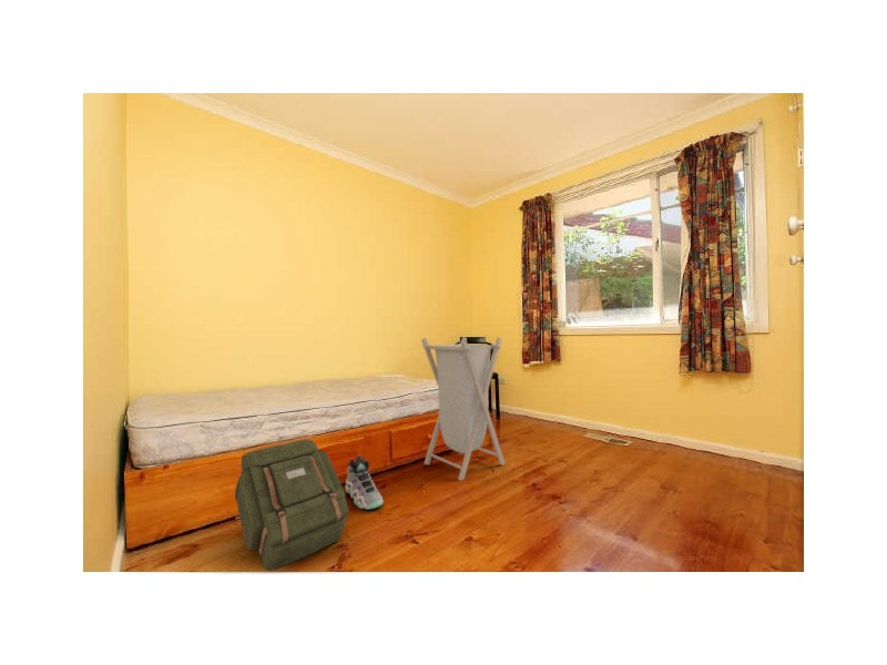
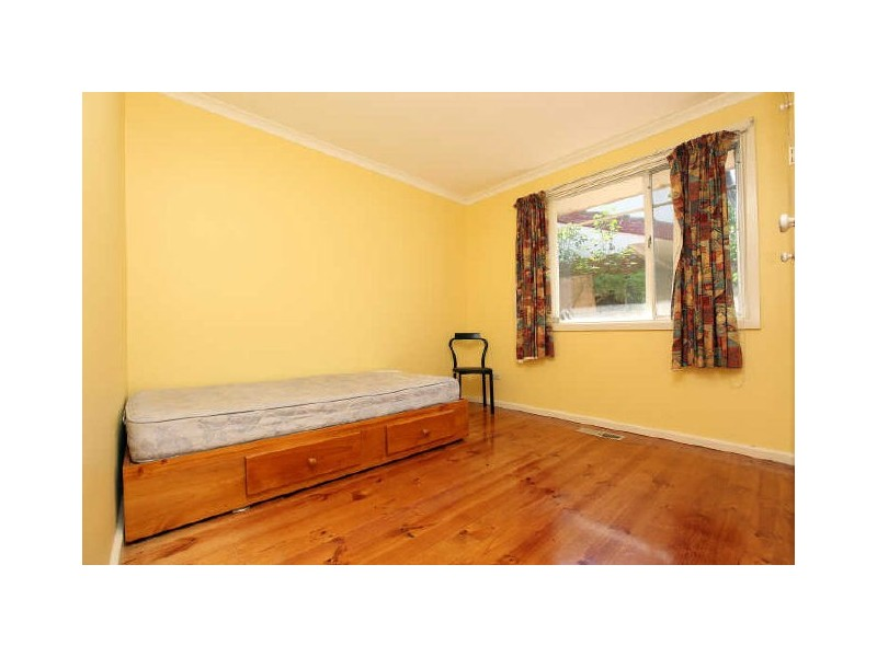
- backpack (290, 494)
- laundry hamper (462, 401)
- sneaker (361, 477)
